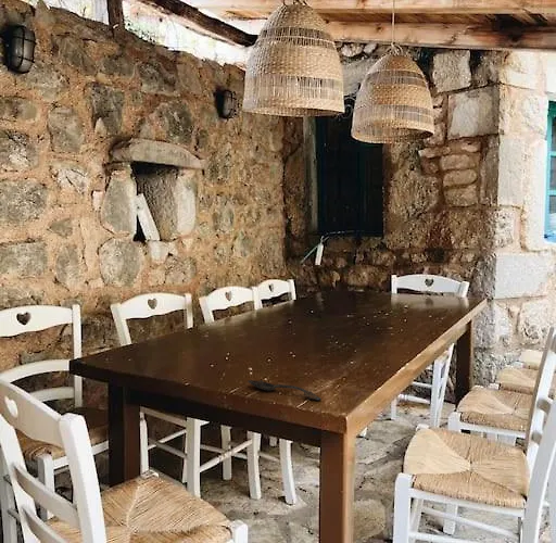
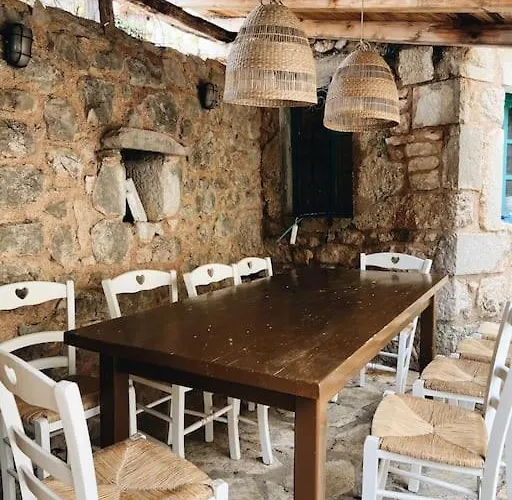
- spoon (282, 387)
